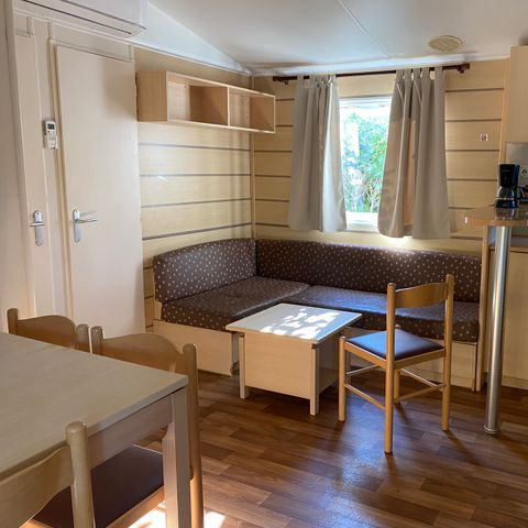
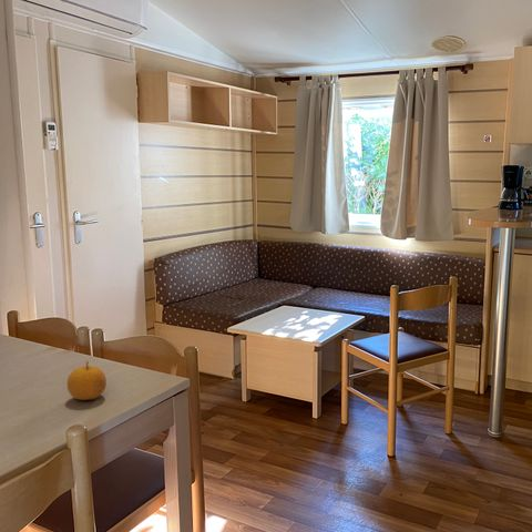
+ fruit (86, 379)
